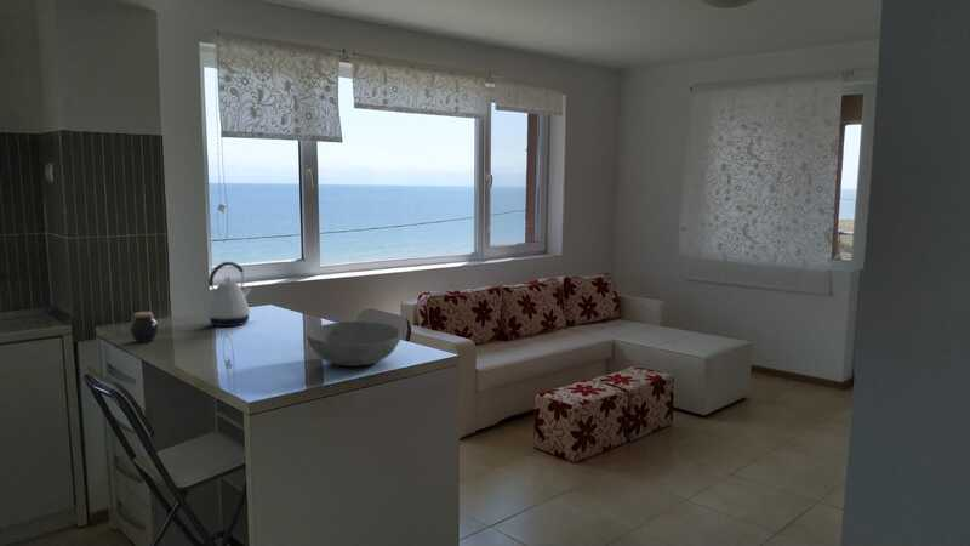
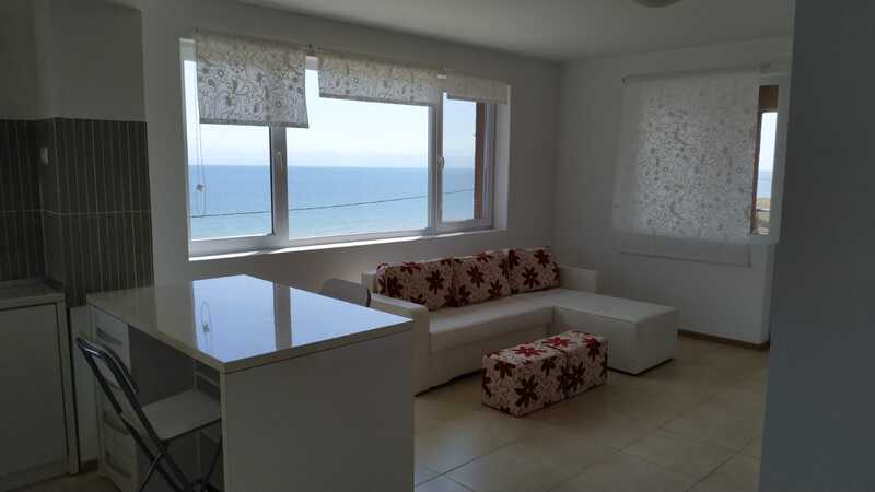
- bowl (354, 346)
- kettle (229, 292)
- jar (143, 326)
